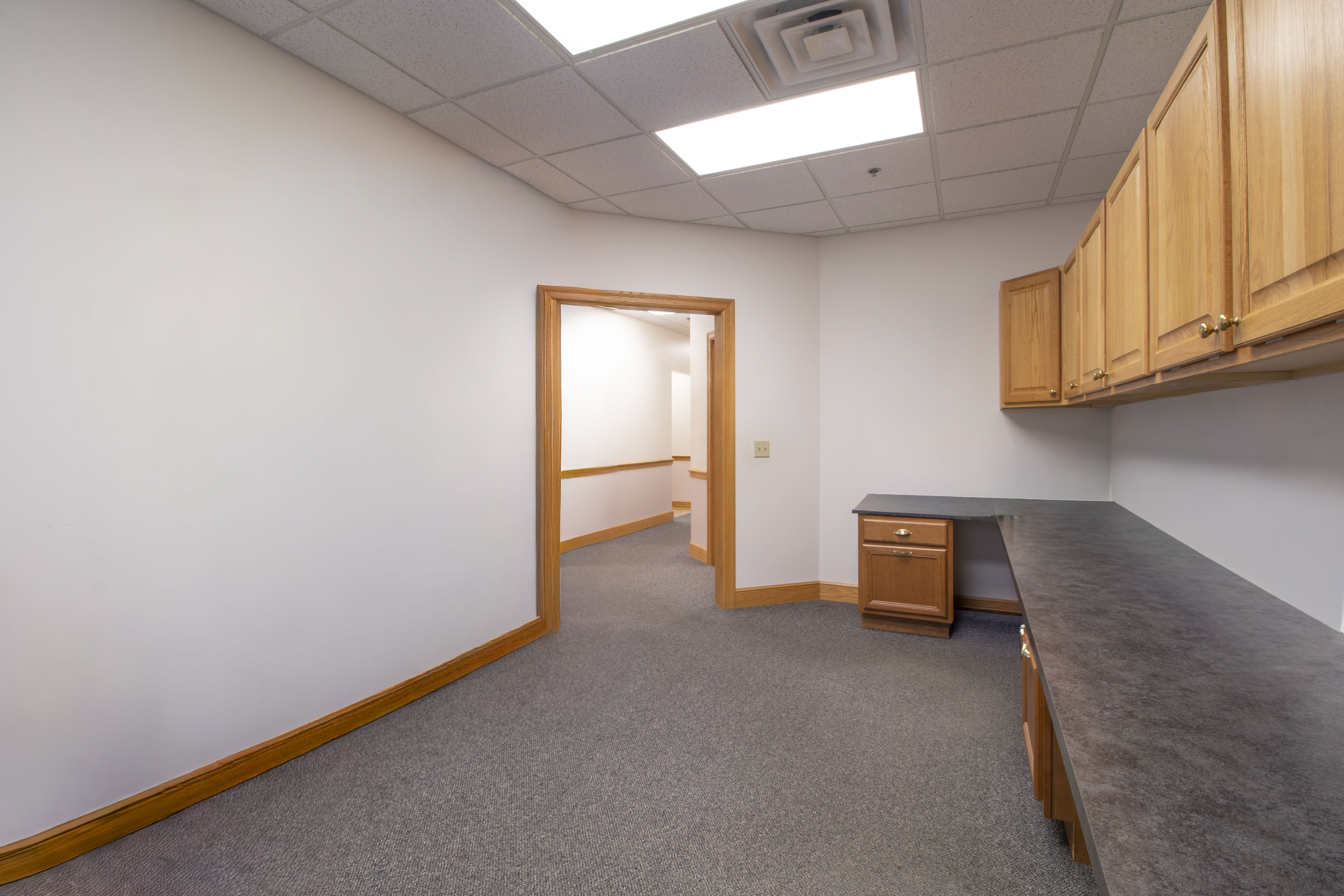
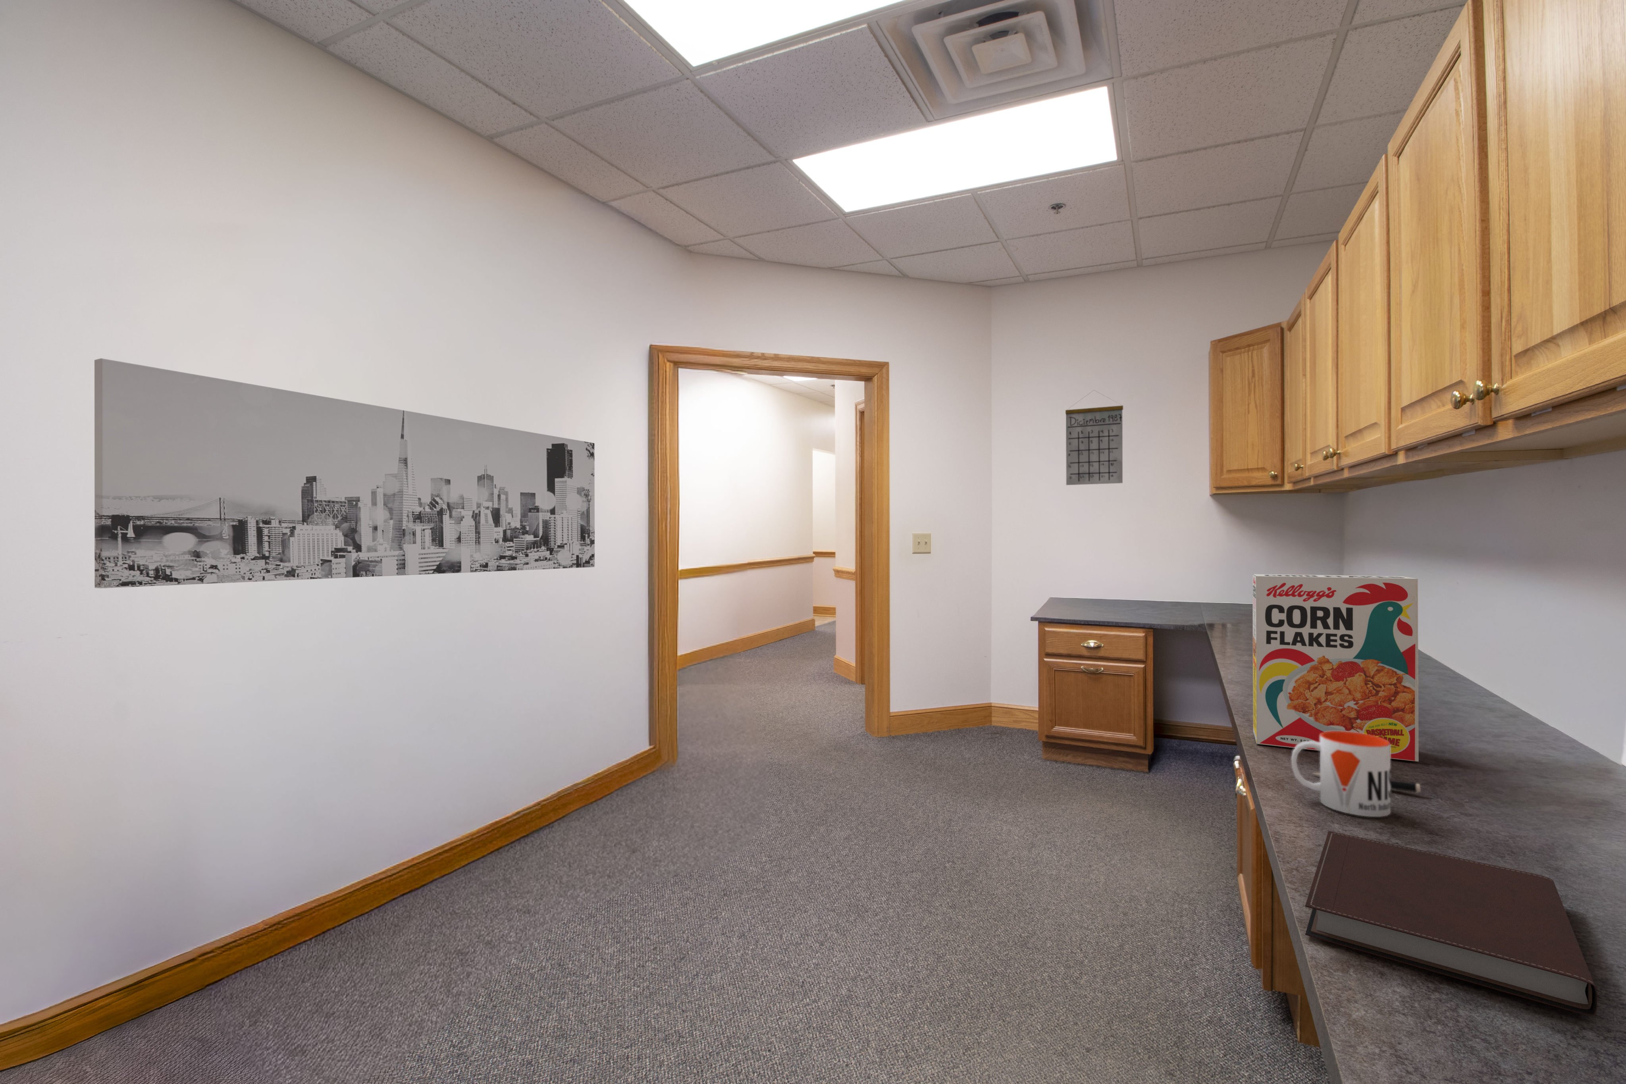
+ notebook (1435, 905)
+ cereal box (1330, 661)
+ calendar (1094, 437)
+ pen (1390, 780)
+ wall art (419, 494)
+ mug (1339, 769)
